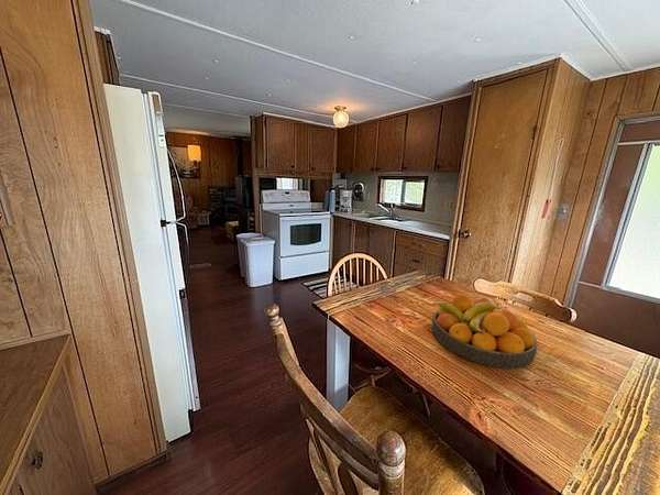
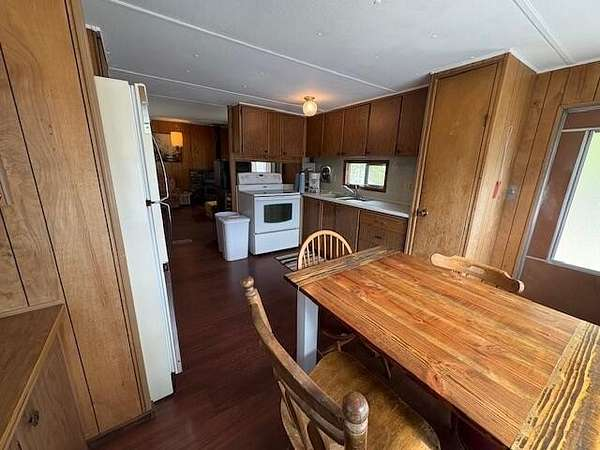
- fruit bowl (482, 320)
